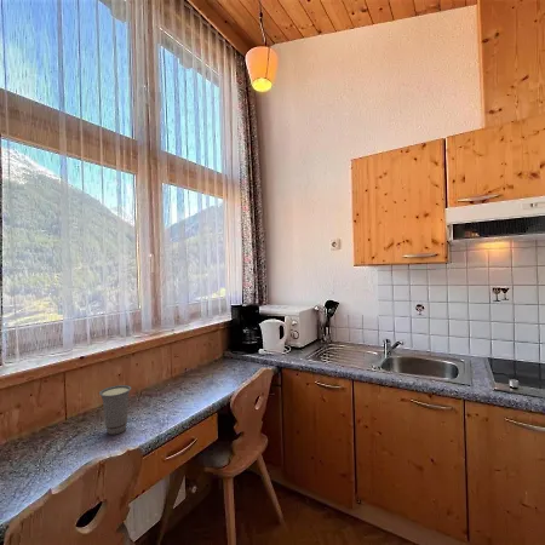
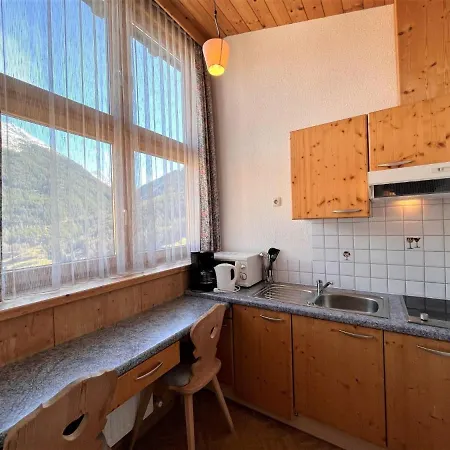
- cup (115, 409)
